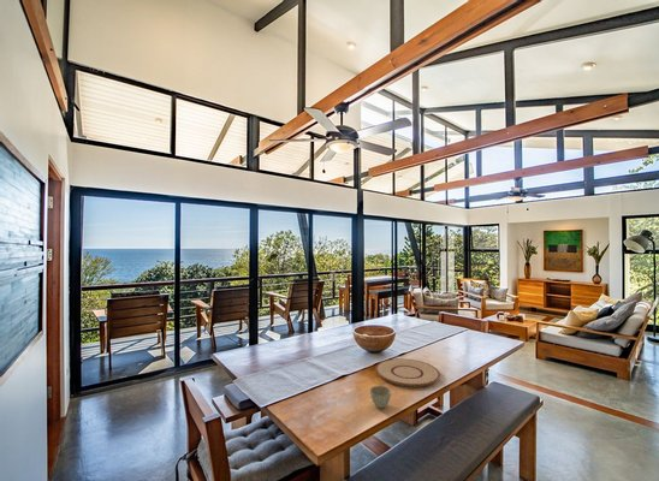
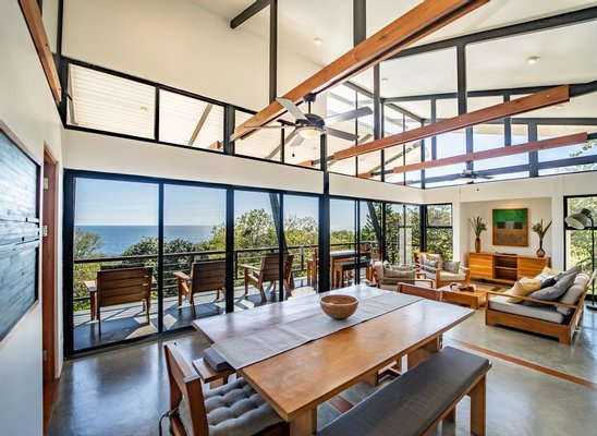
- flower pot (380, 398)
- plate (406, 372)
